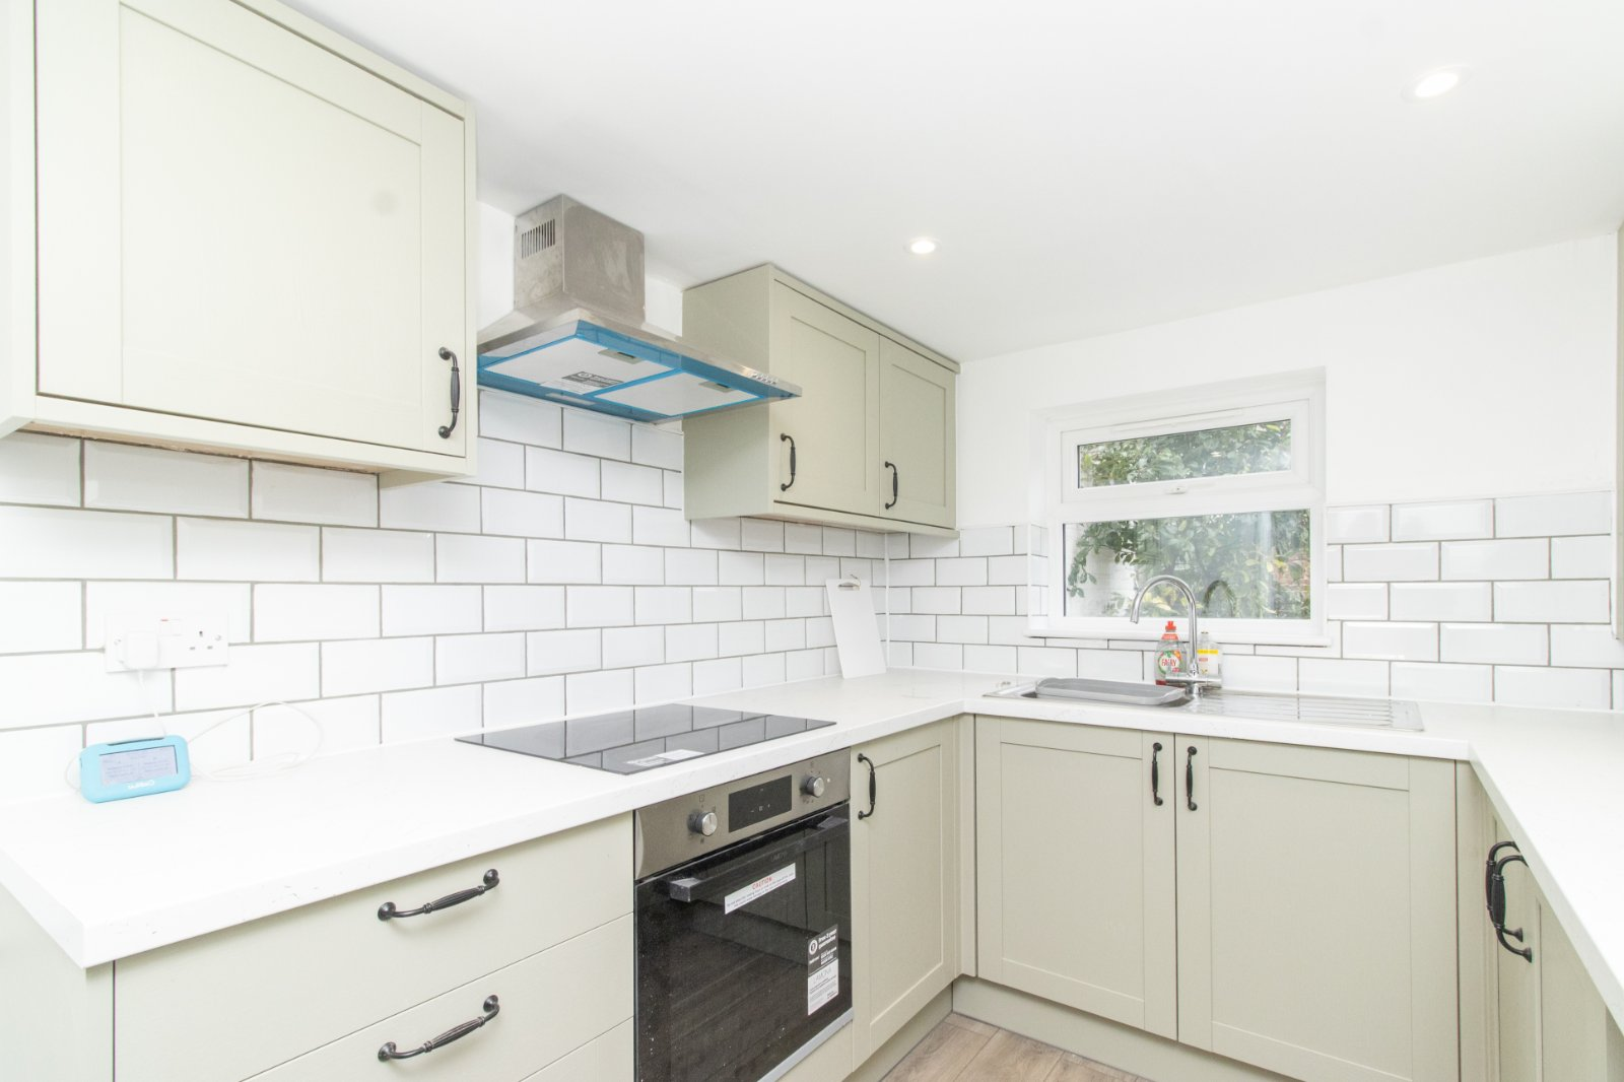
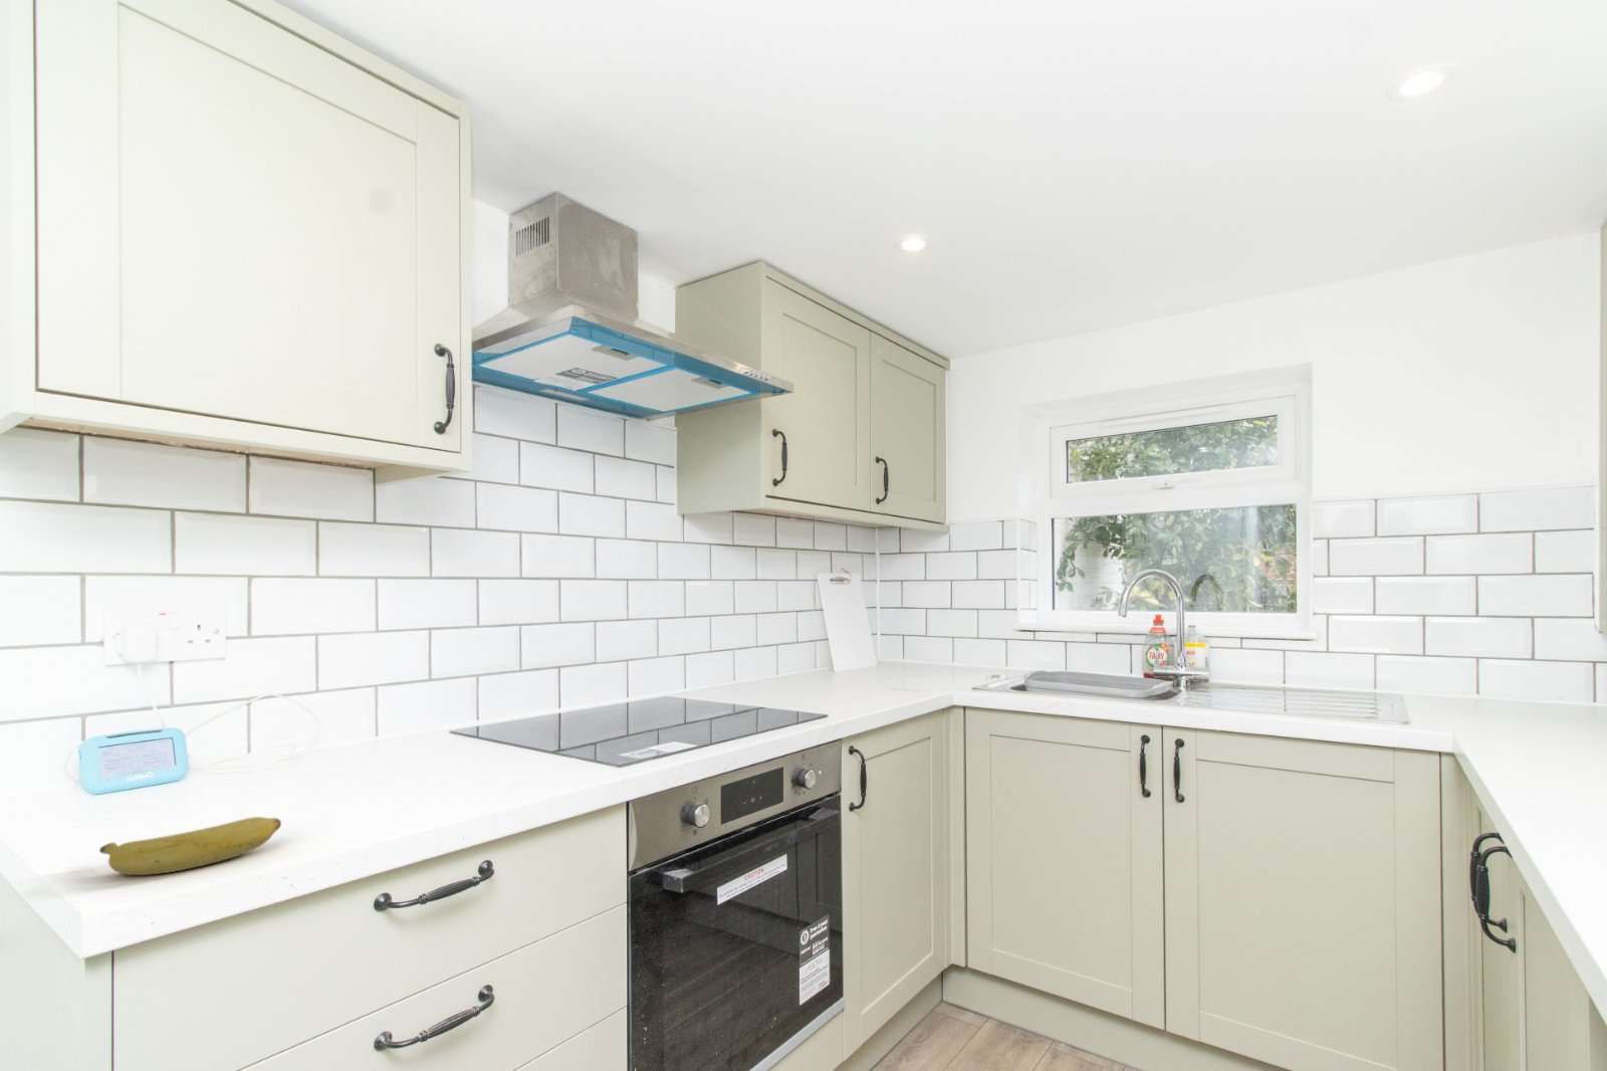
+ banana (196, 840)
